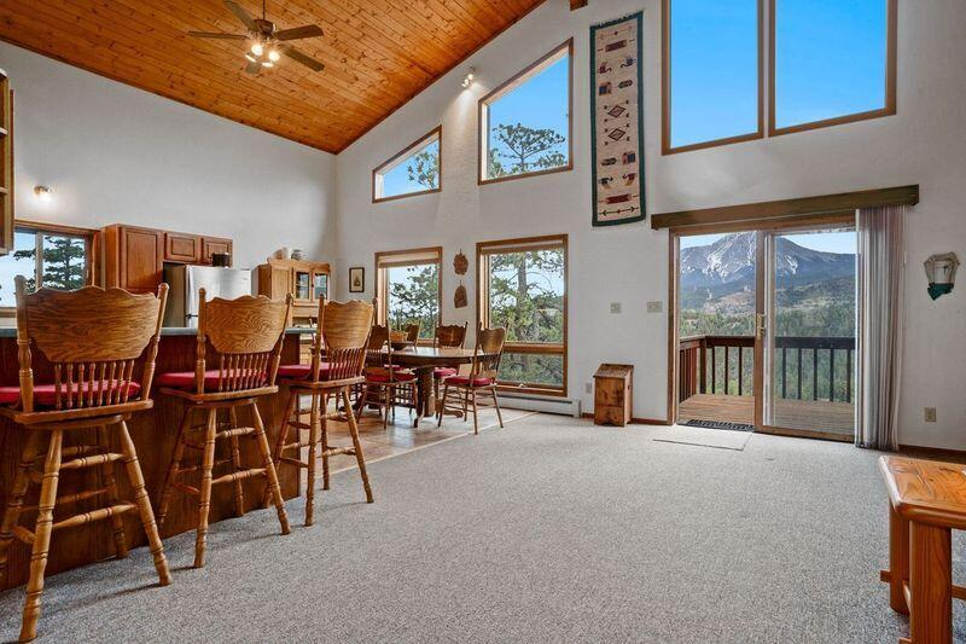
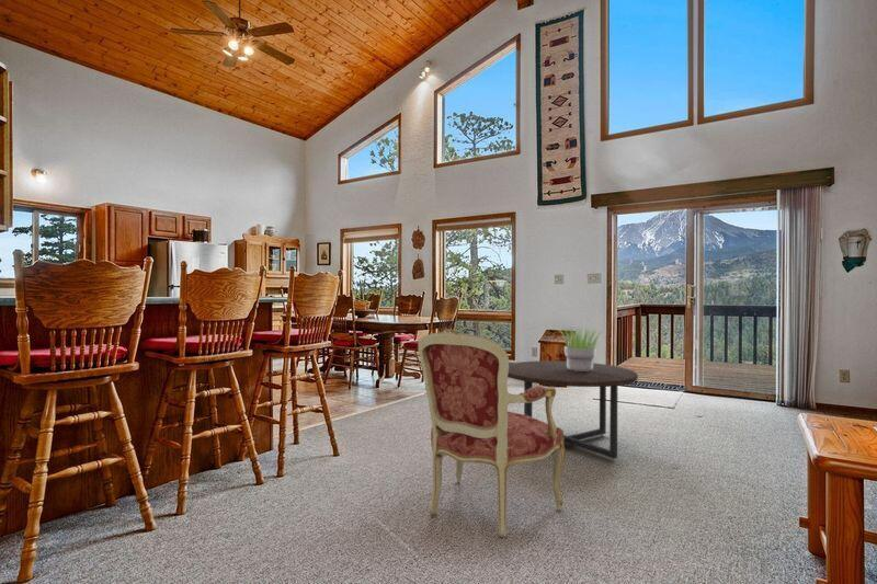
+ armchair (483, 419)
+ coffee table (569, 386)
+ potted plant (580, 348)
